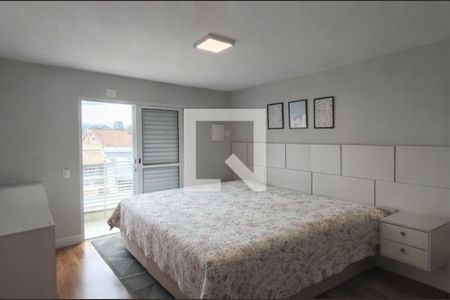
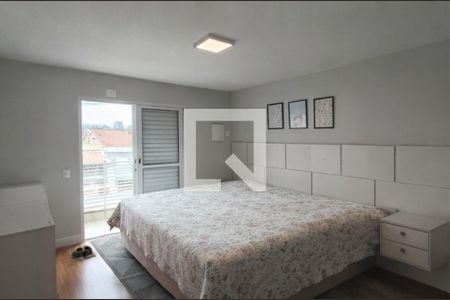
+ shoes (82, 250)
